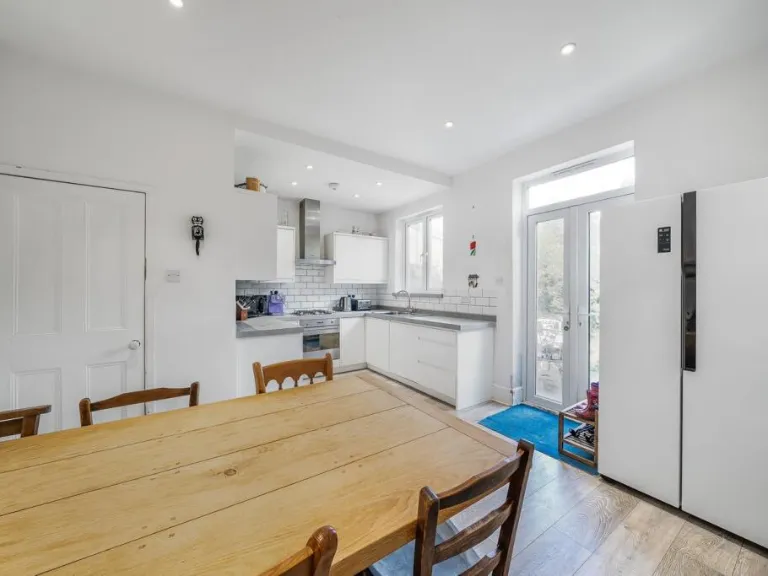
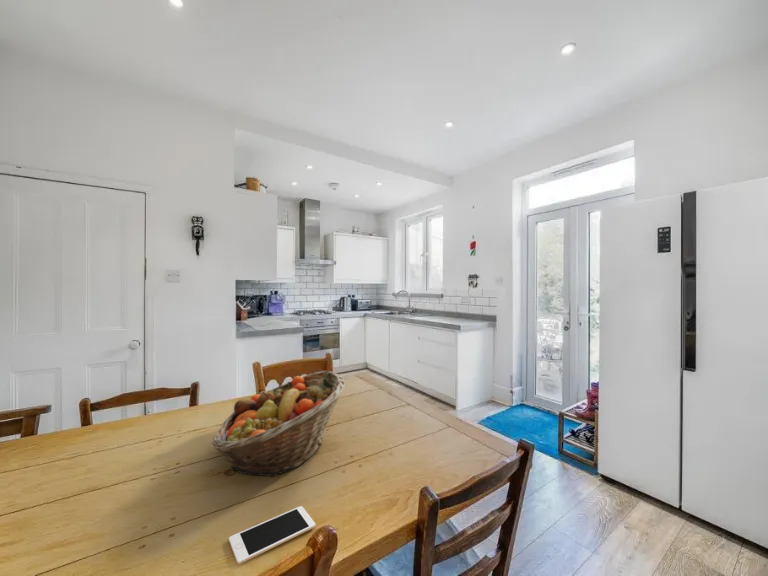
+ fruit basket (284, 414)
+ cell phone (273, 531)
